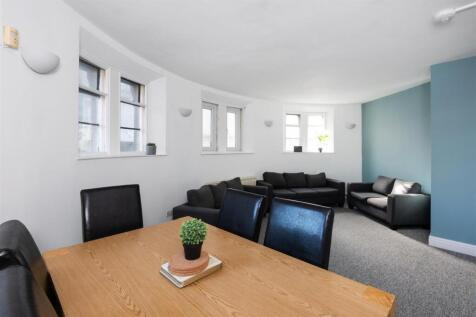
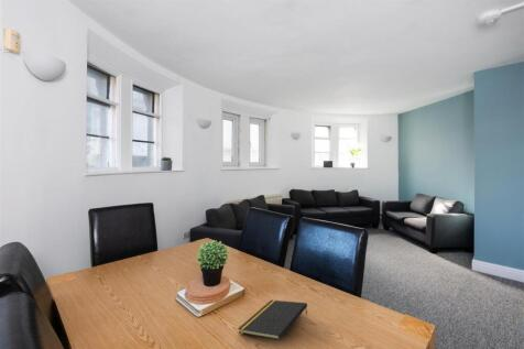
+ notepad (274, 316)
